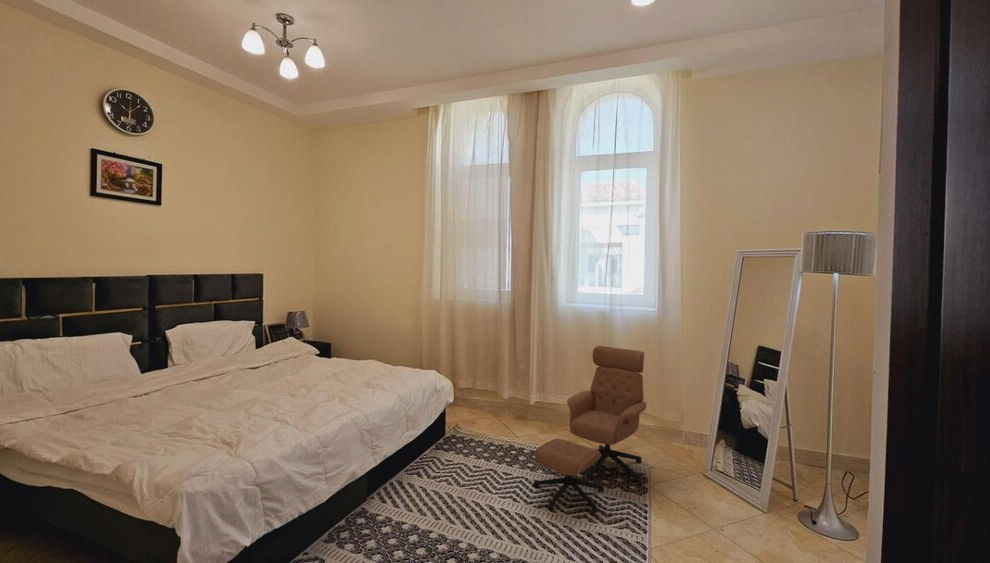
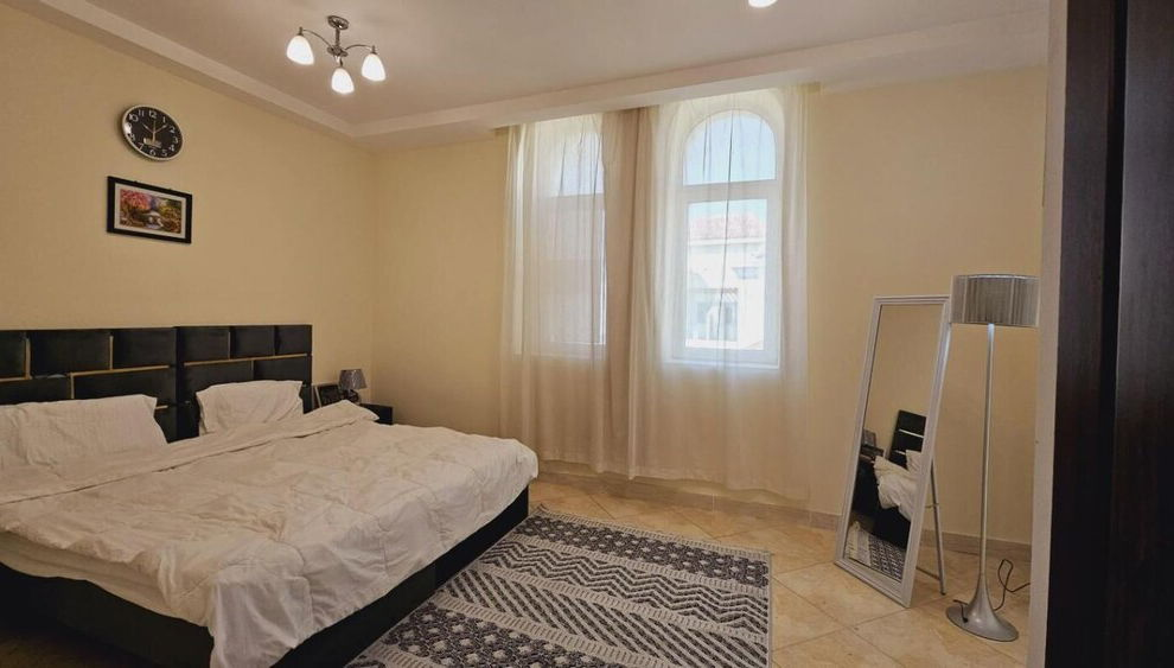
- lounge chair (590, 417)
